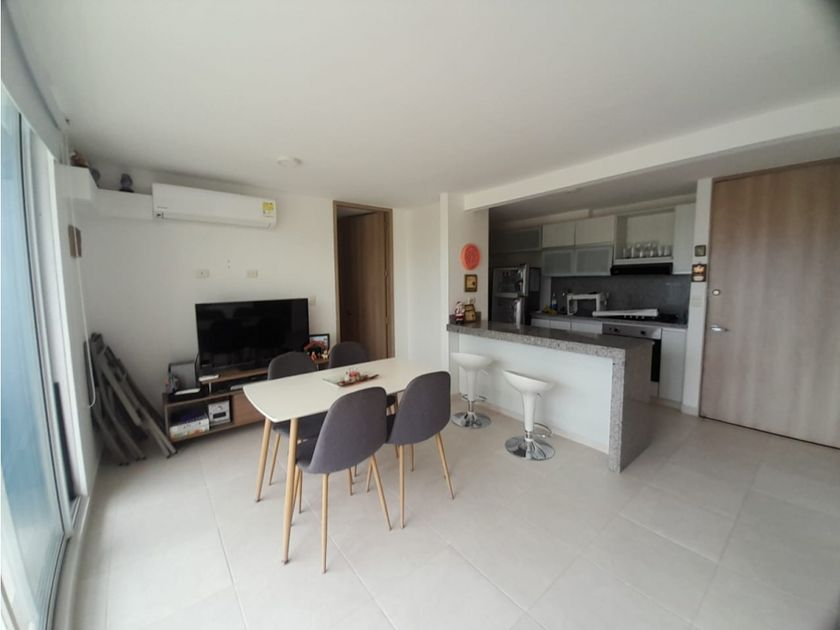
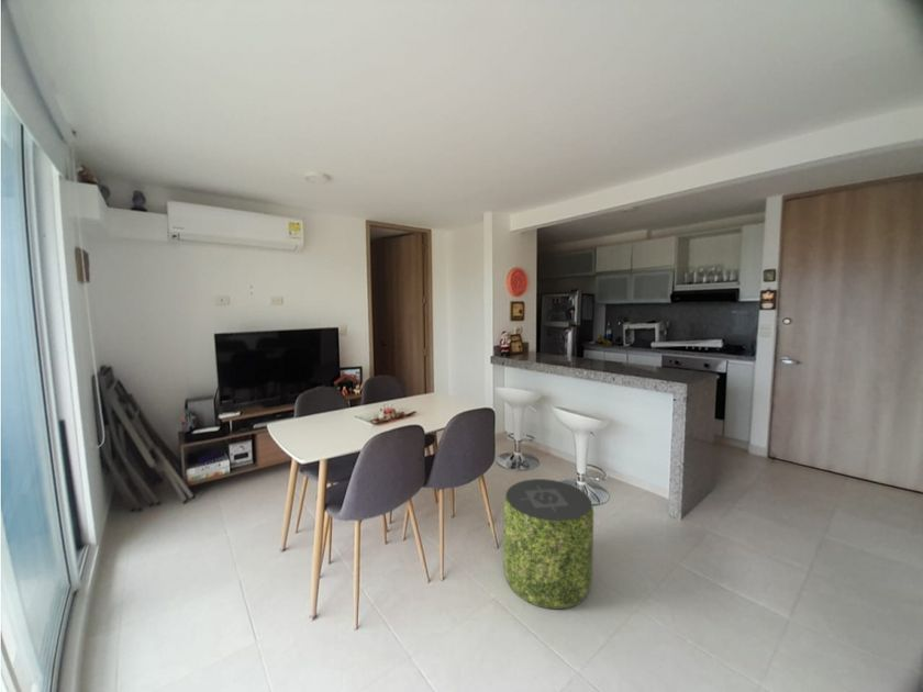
+ pouf (546, 537)
